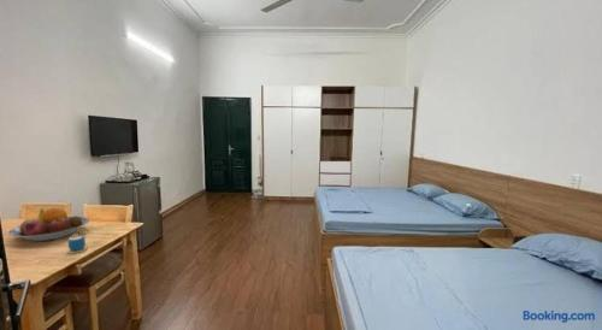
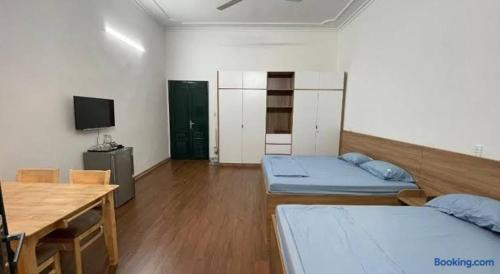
- cup (76, 238)
- fruit bowl (51, 223)
